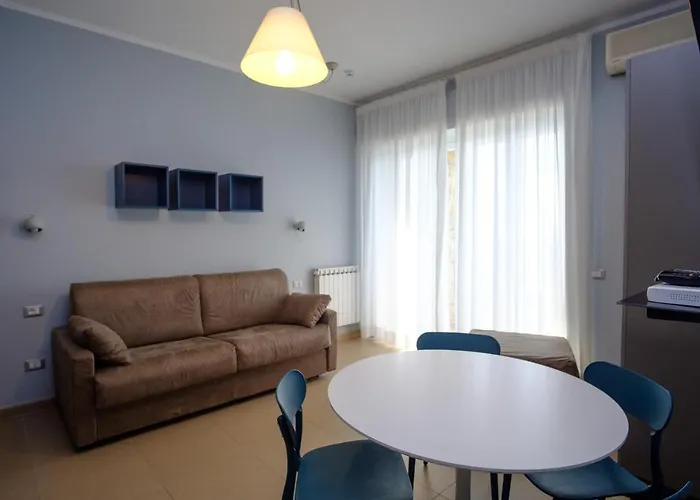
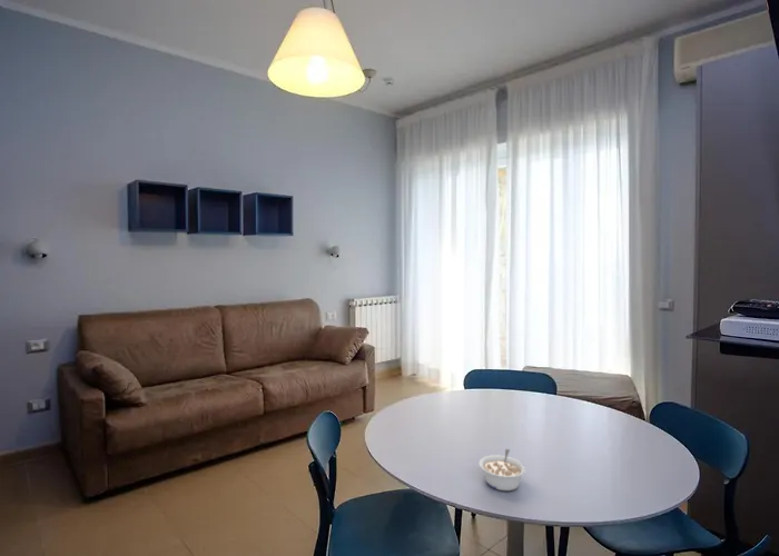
+ legume (501, 470)
